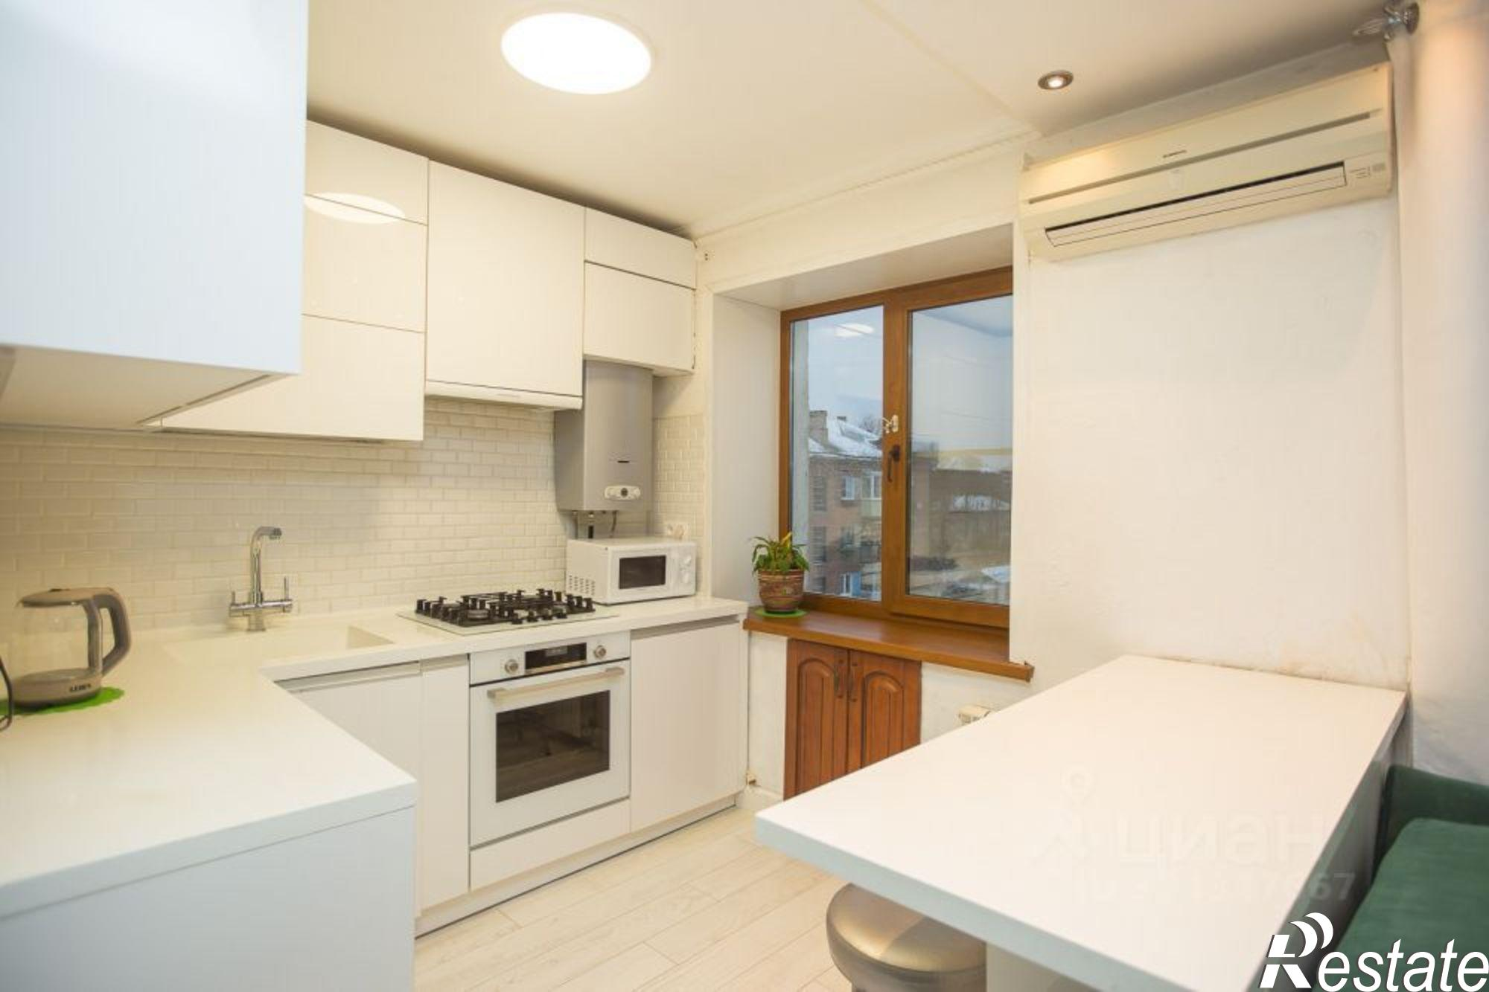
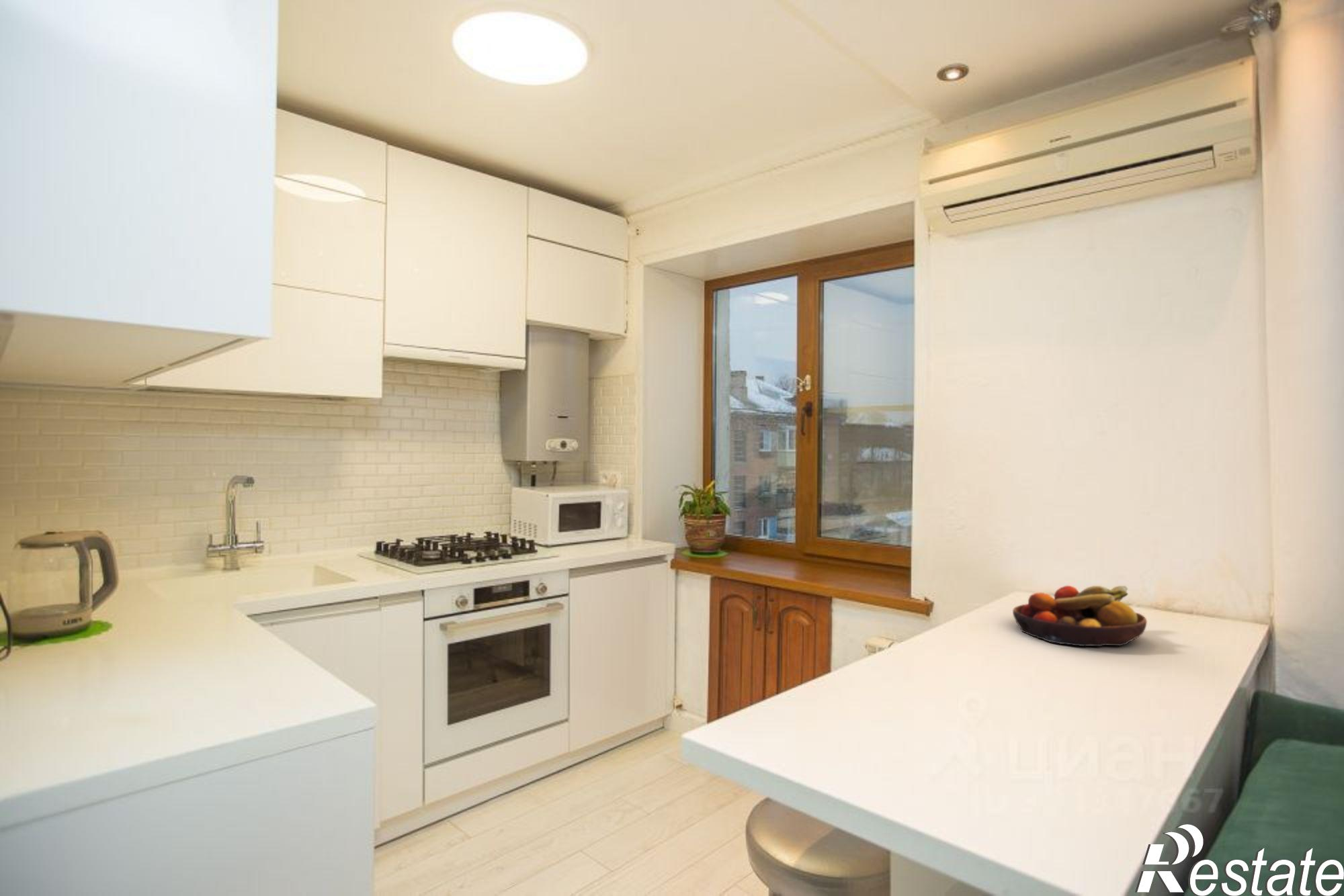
+ fruit bowl (1077, 609)
